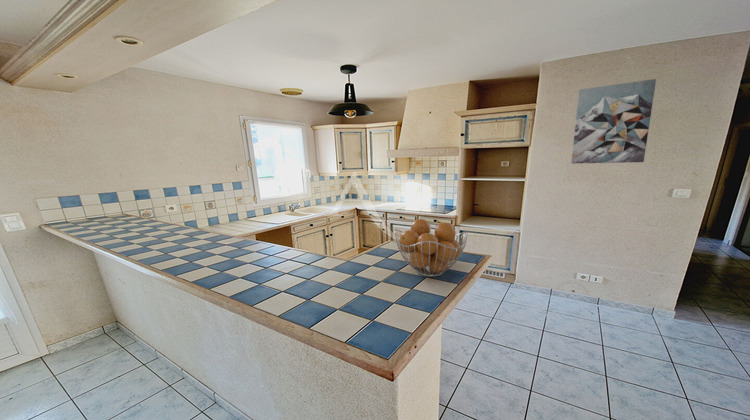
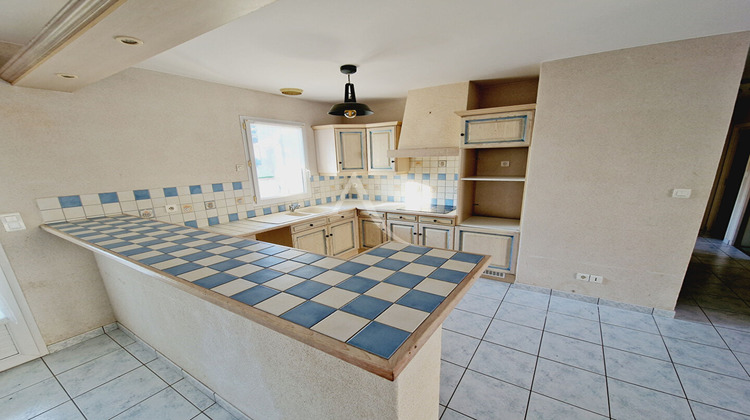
- fruit basket (429, 246)
- wall art (609, 124)
